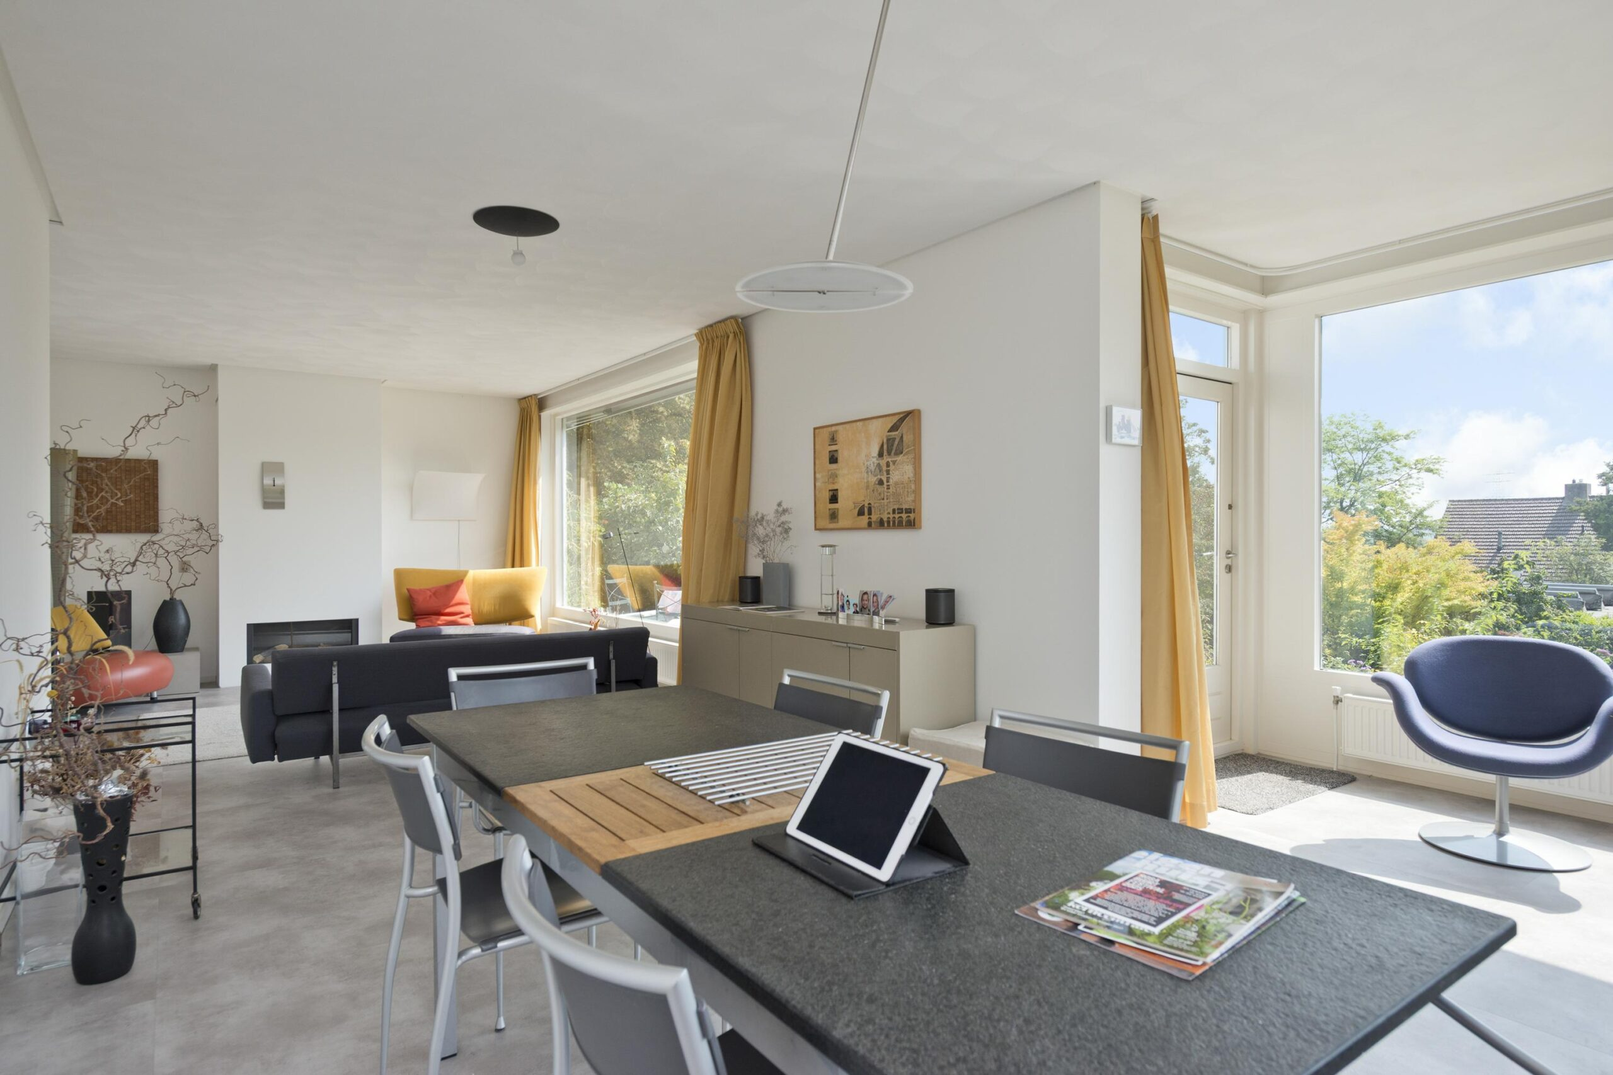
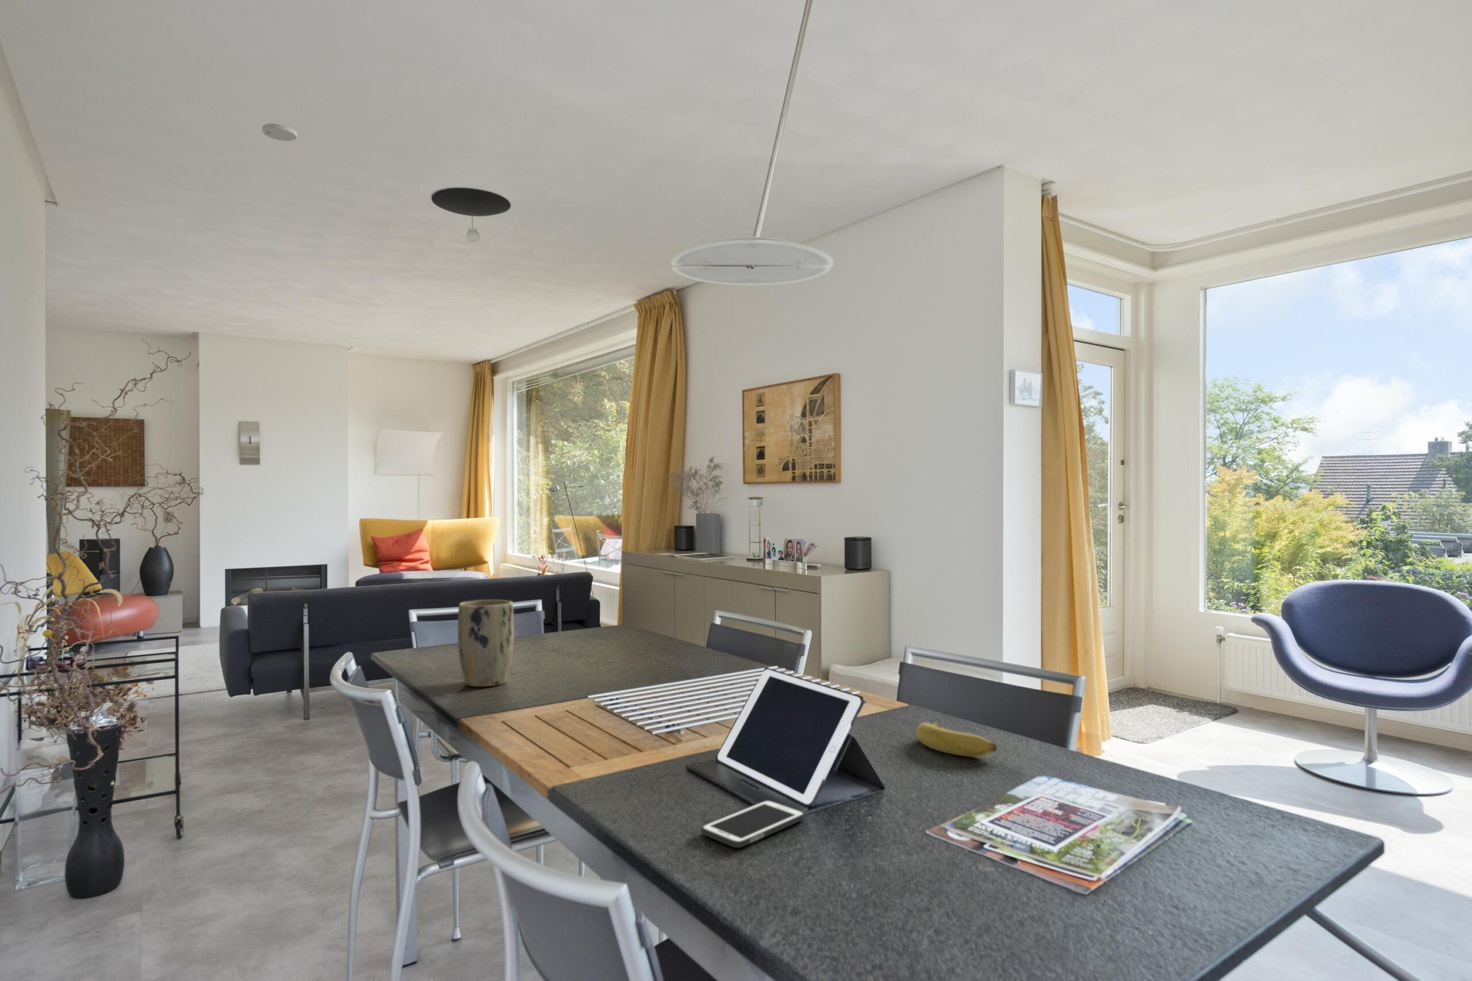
+ cell phone (754, 822)
+ smoke detector (279, 132)
+ banana (956, 737)
+ plant pot (486, 643)
